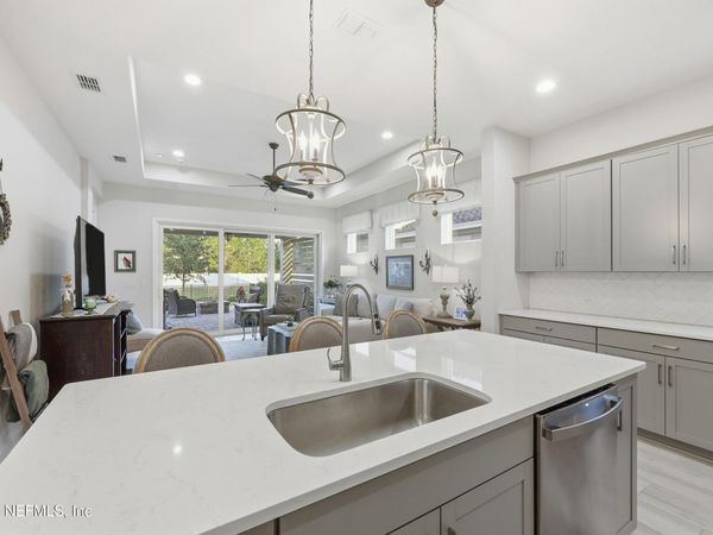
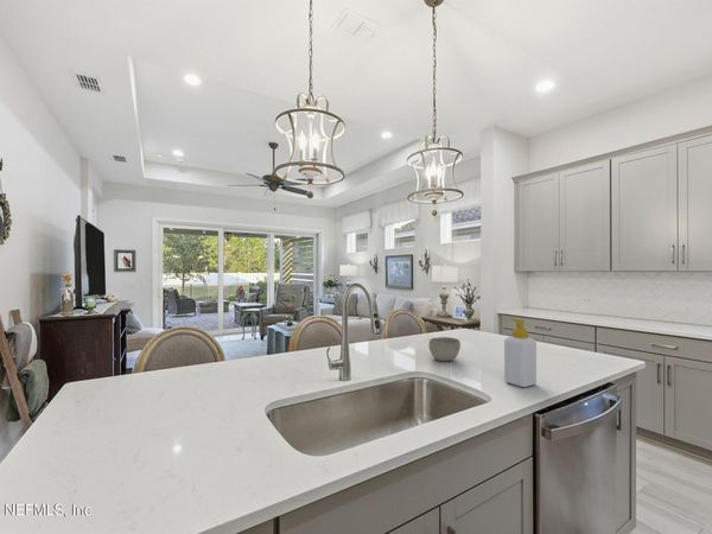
+ soap bottle (520, 351)
+ bowl (444, 349)
